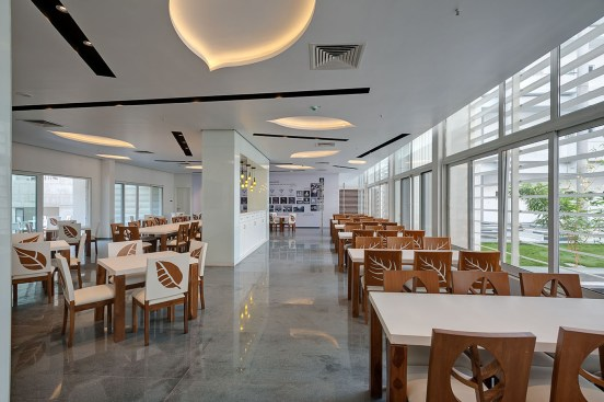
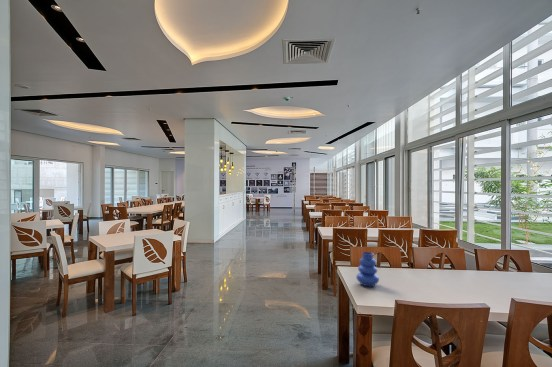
+ vase (367, 268)
